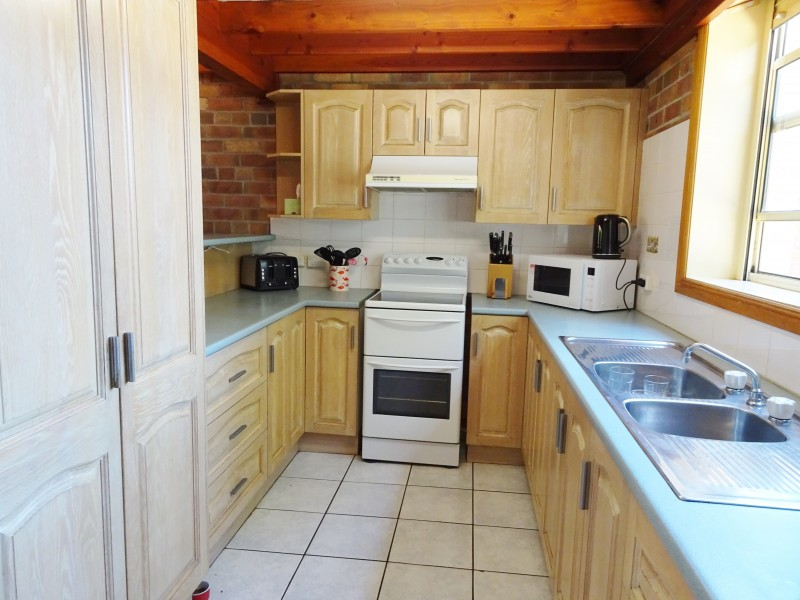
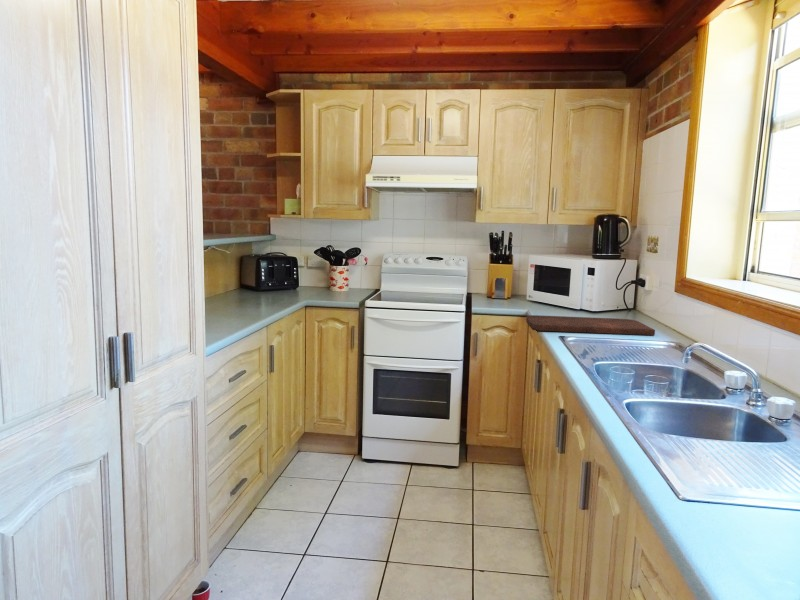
+ cutting board (585, 324)
